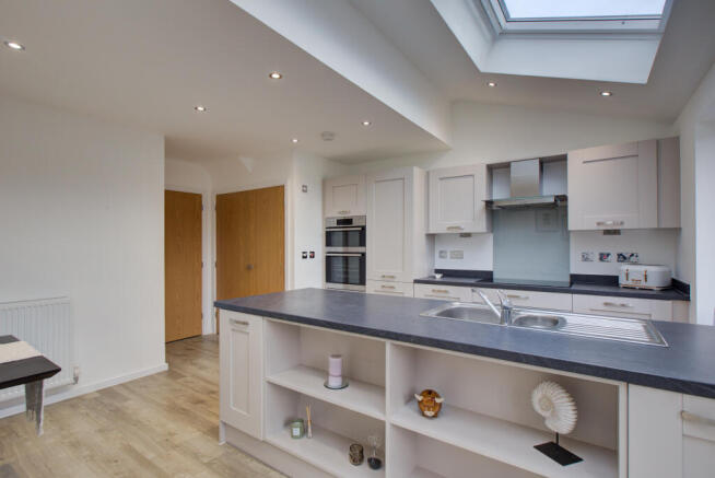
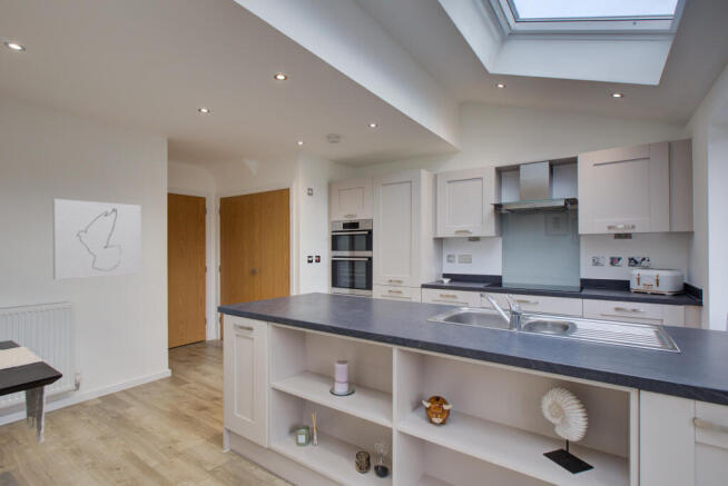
+ wall art (100, 239)
